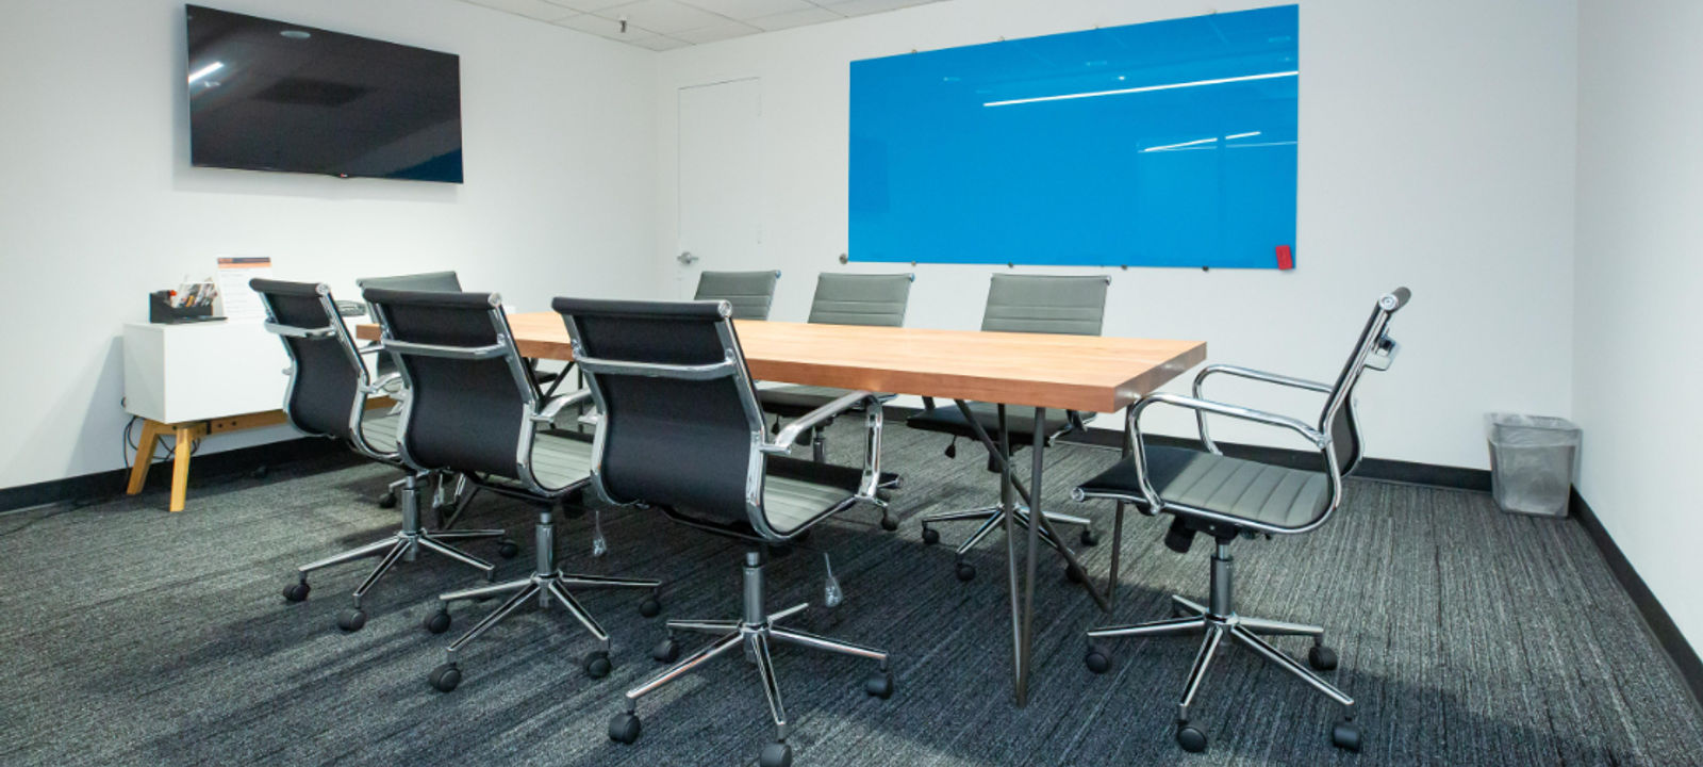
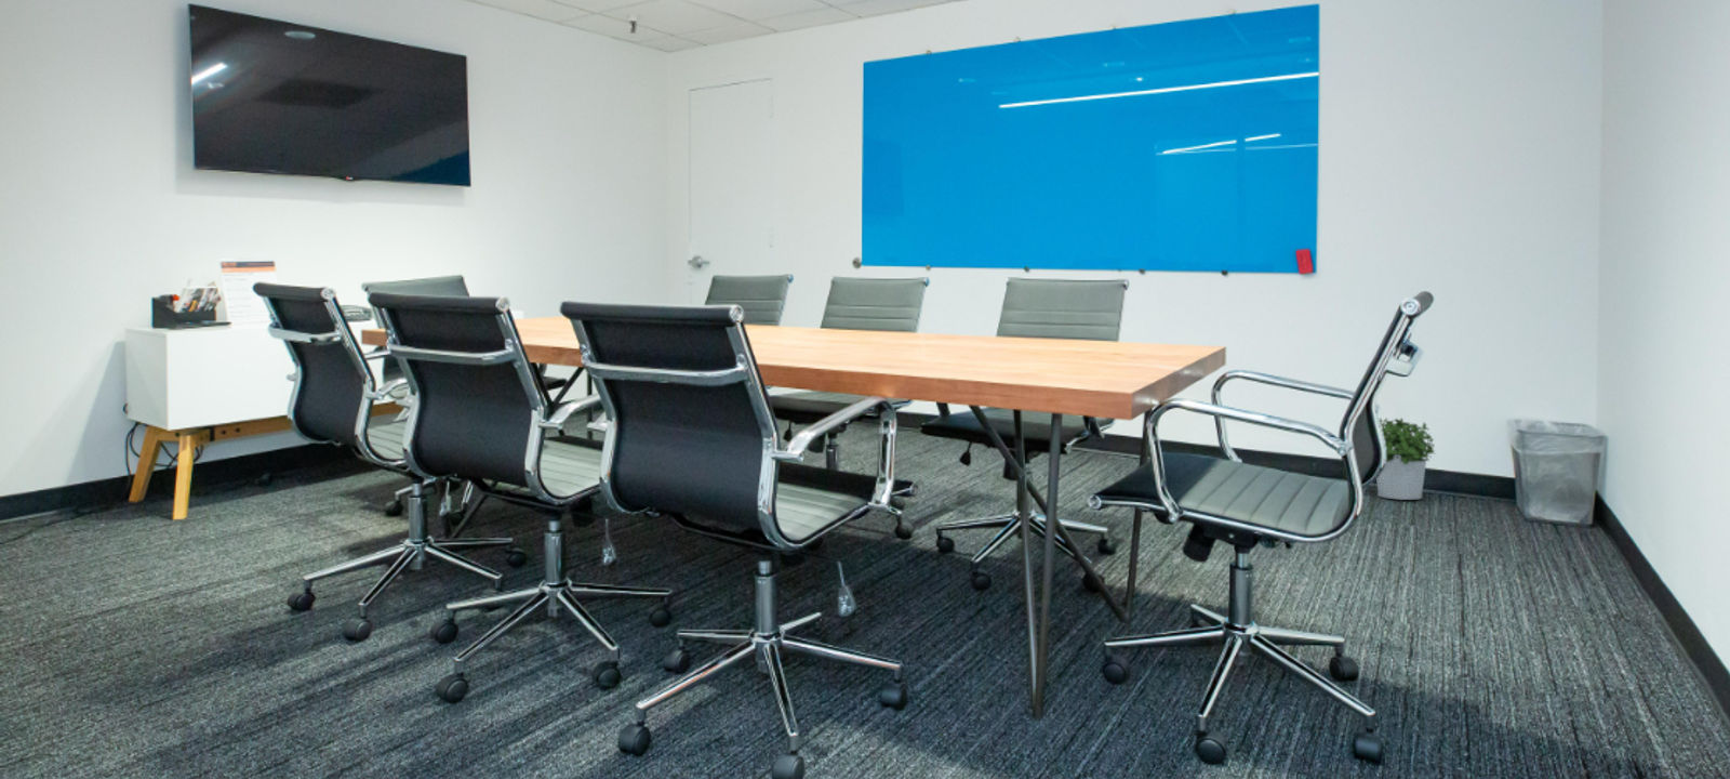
+ potted plant (1396, 457)
